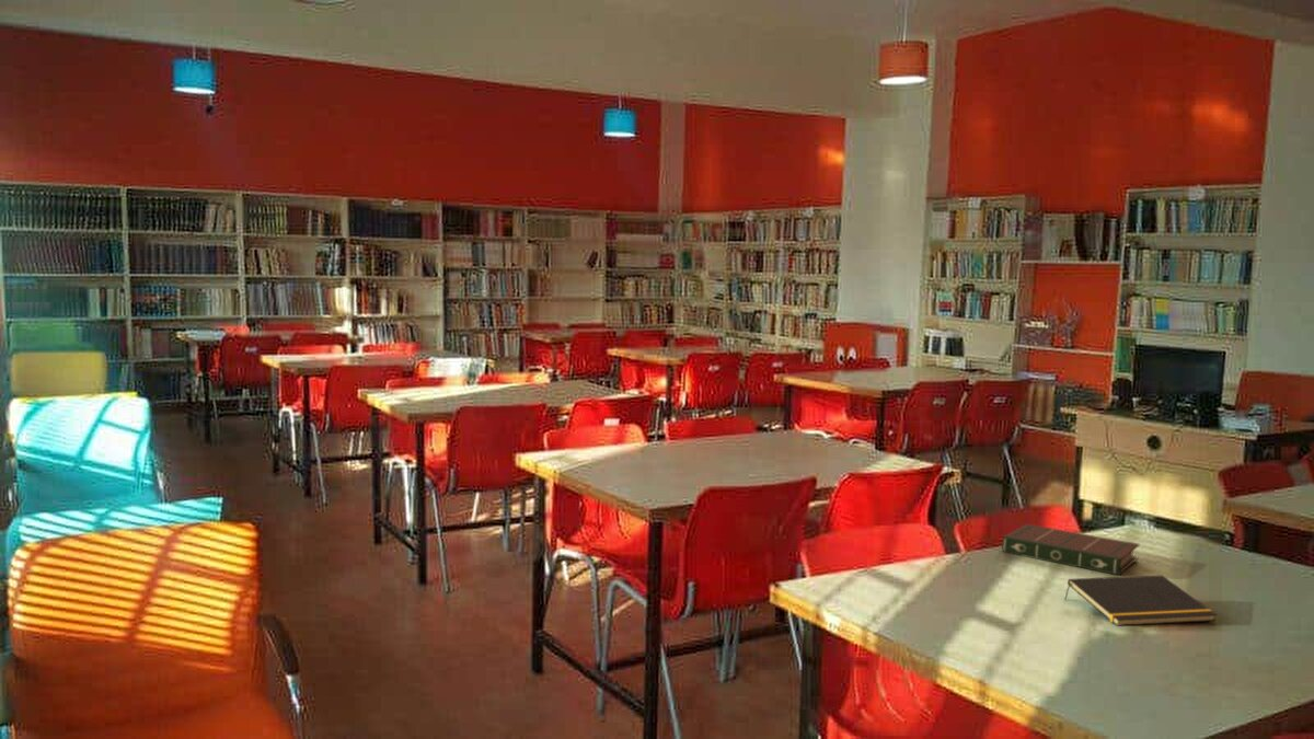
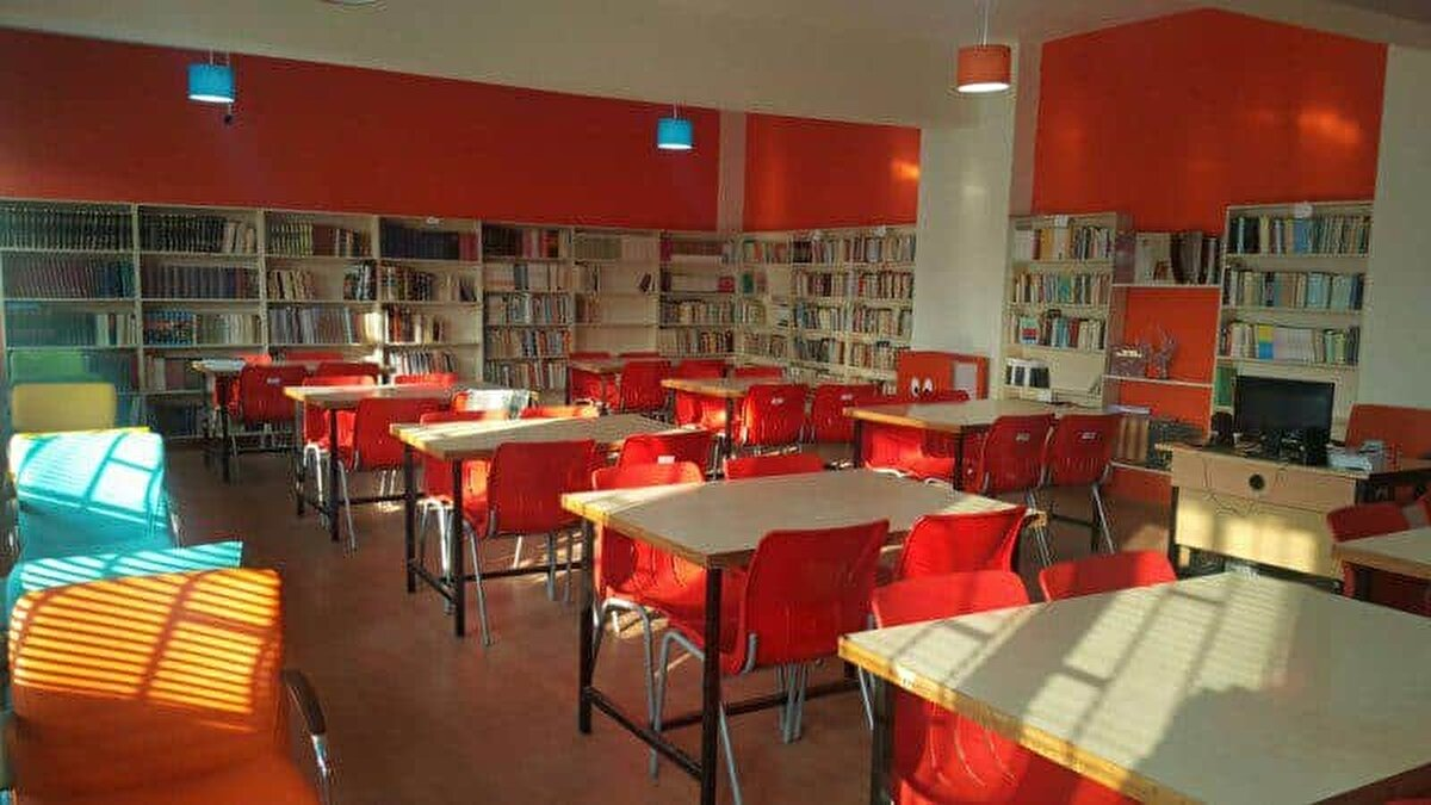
- book (1070, 547)
- notepad (1140, 599)
